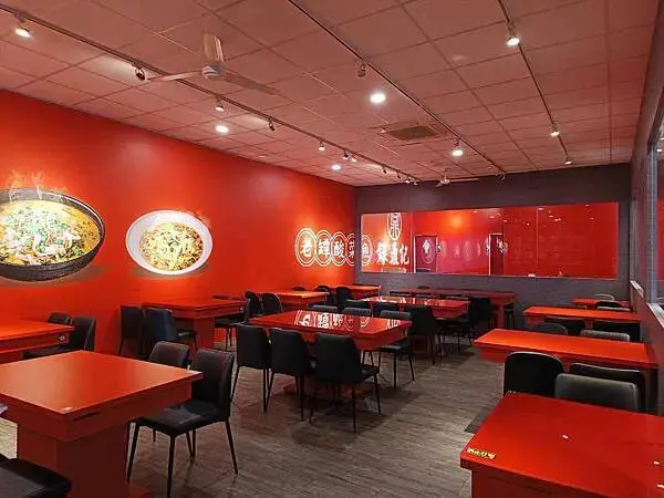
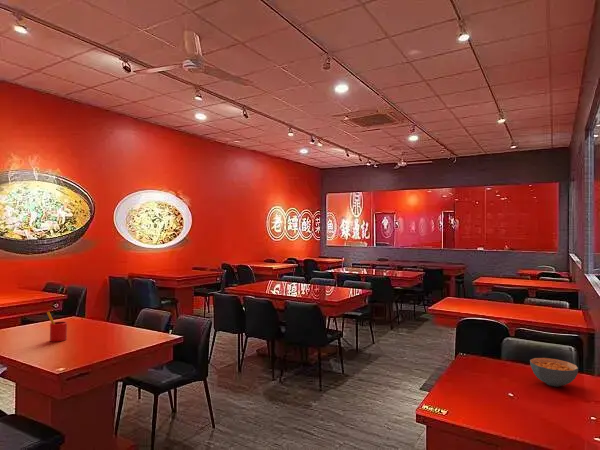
+ straw (56, 325)
+ cereal bowl (553, 374)
